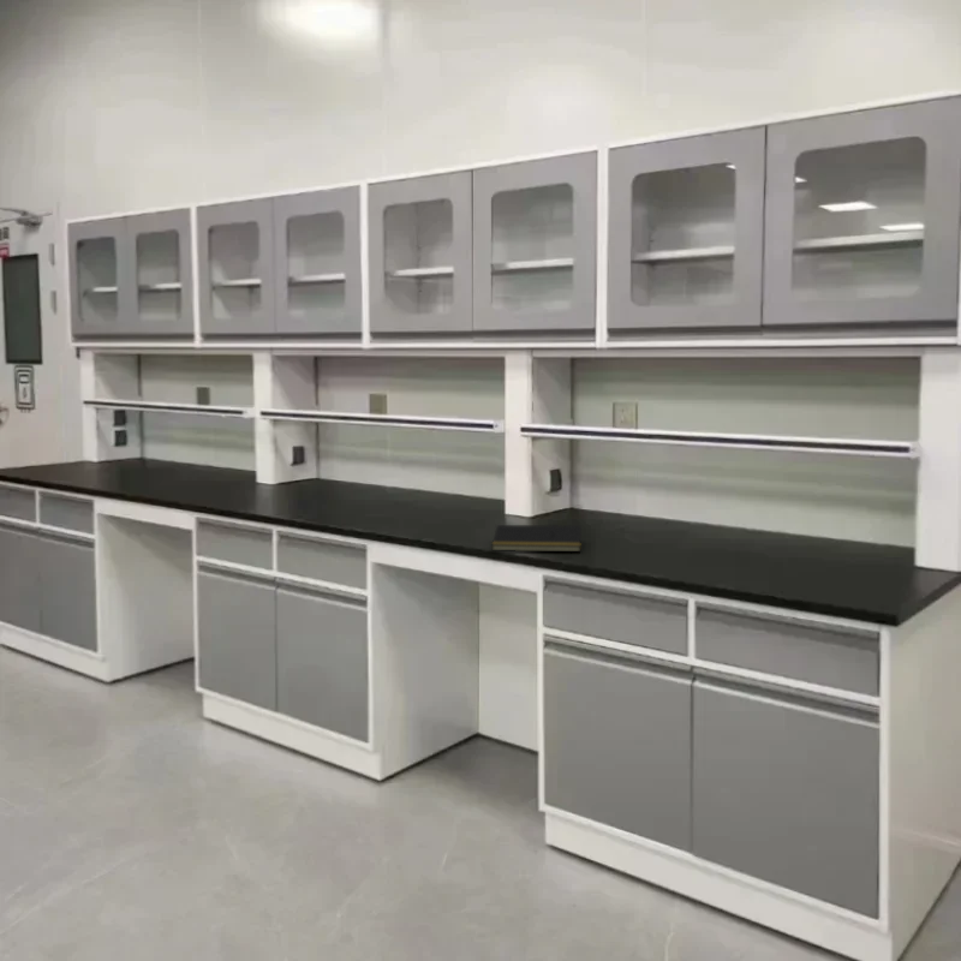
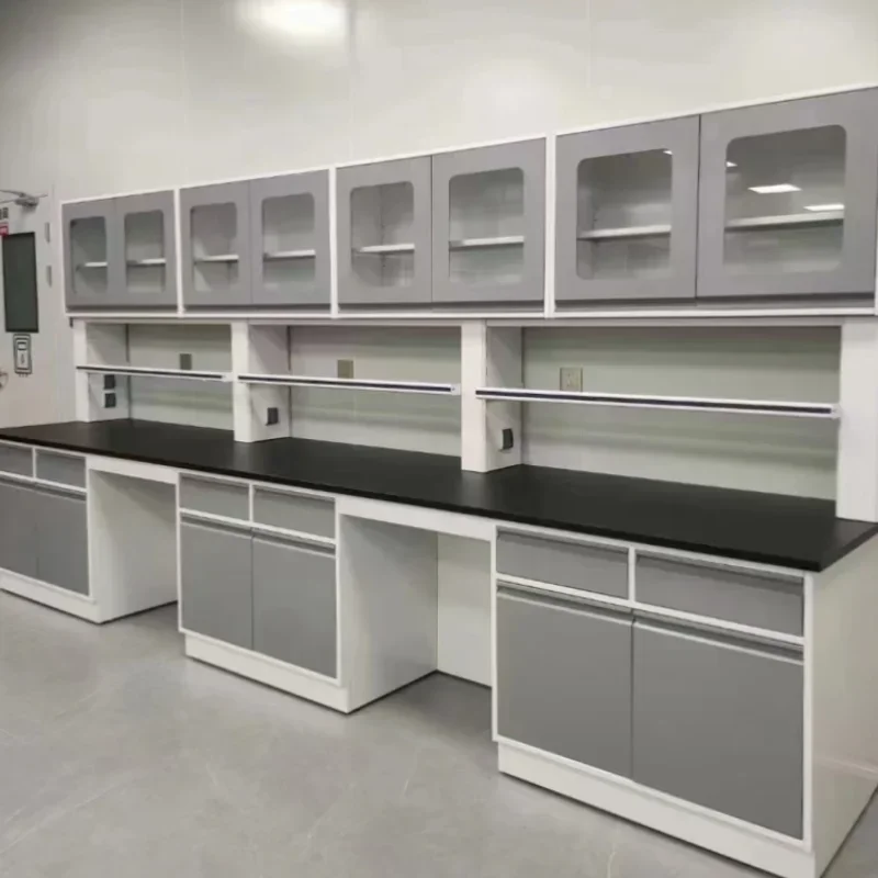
- notepad (537, 537)
